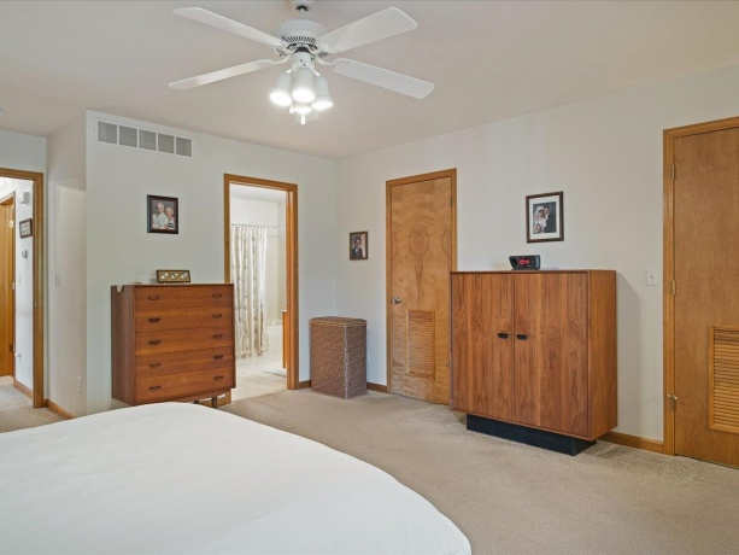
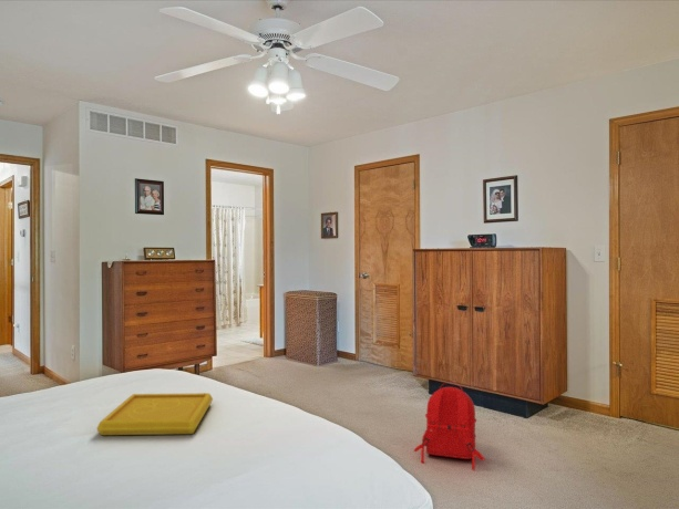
+ serving tray (160, 412)
+ backpack (450, 420)
